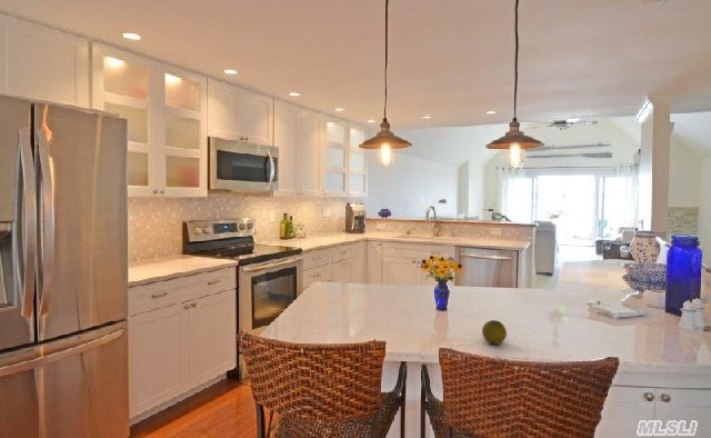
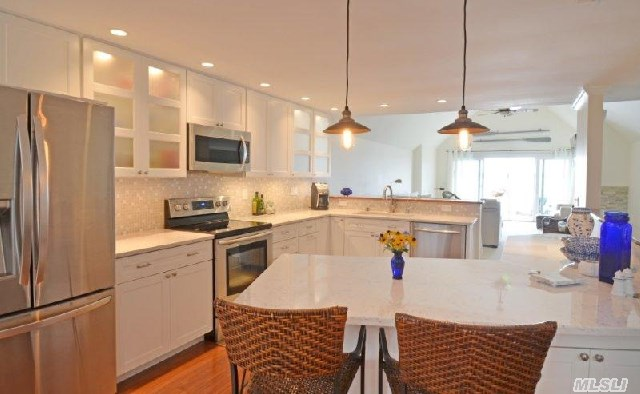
- fruit (493, 331)
